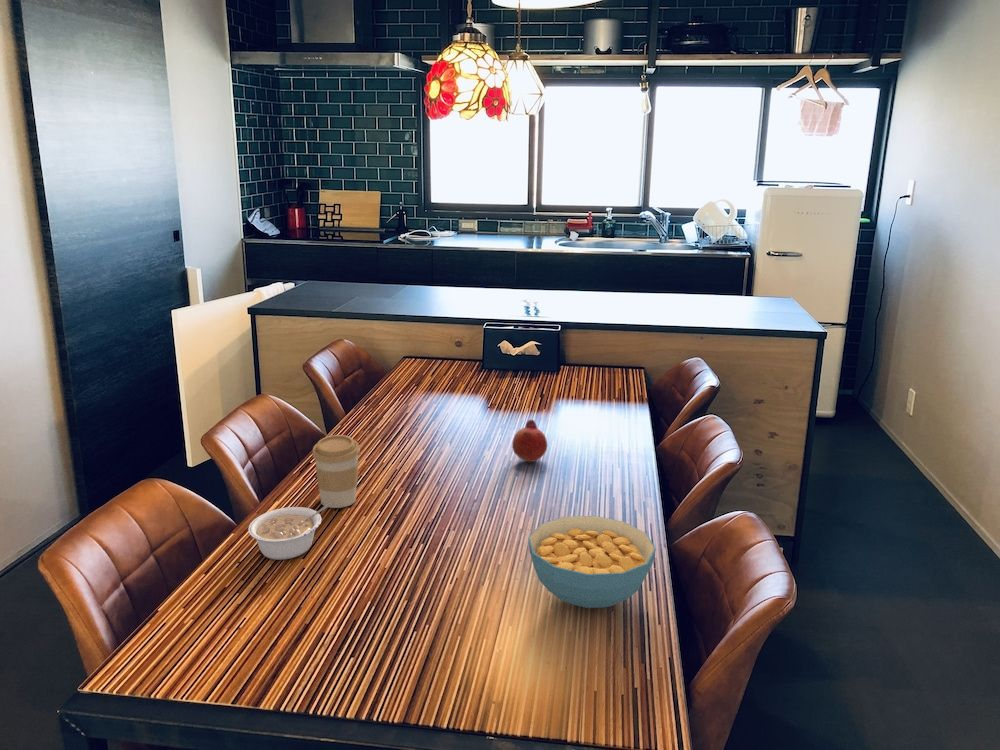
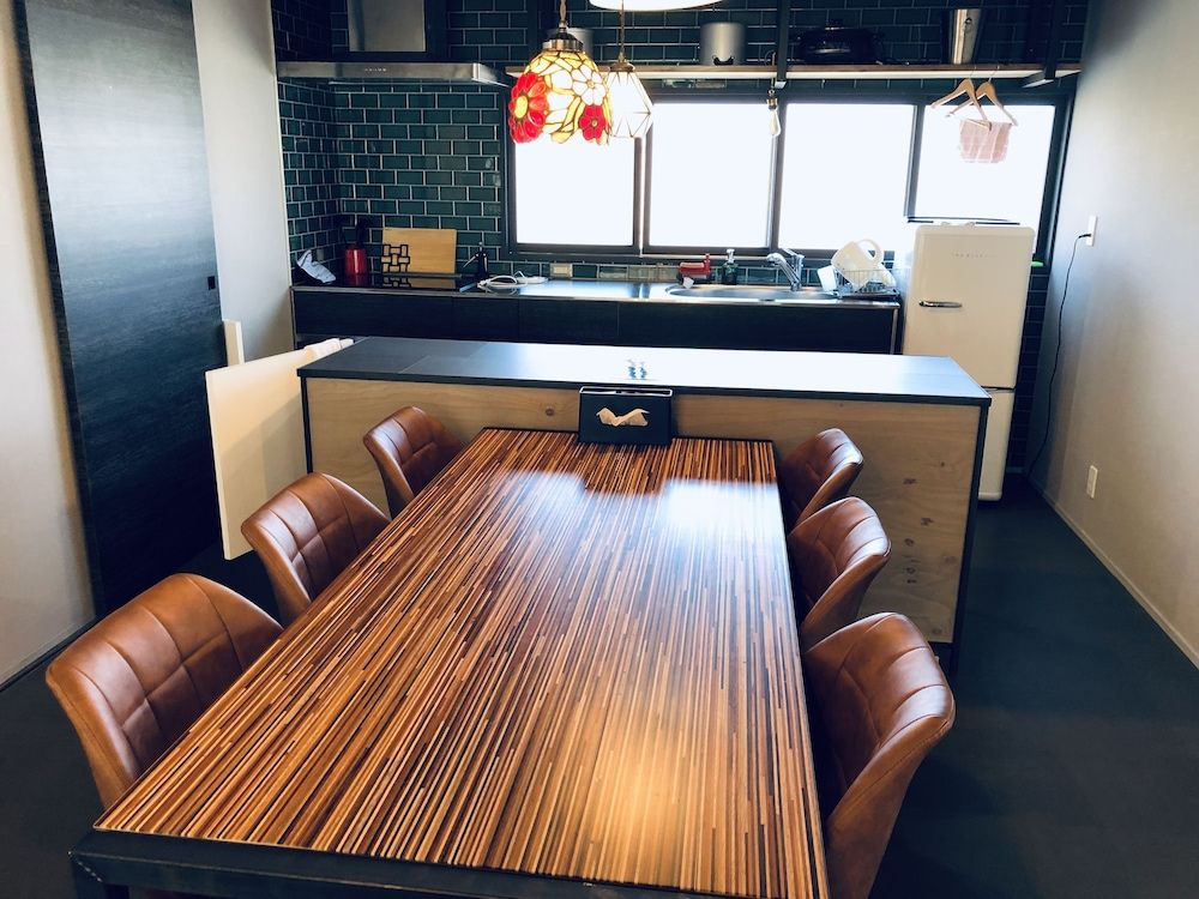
- cereal bowl (589, 570)
- coffee cup (337, 470)
- fruit (530, 441)
- legume (287, 531)
